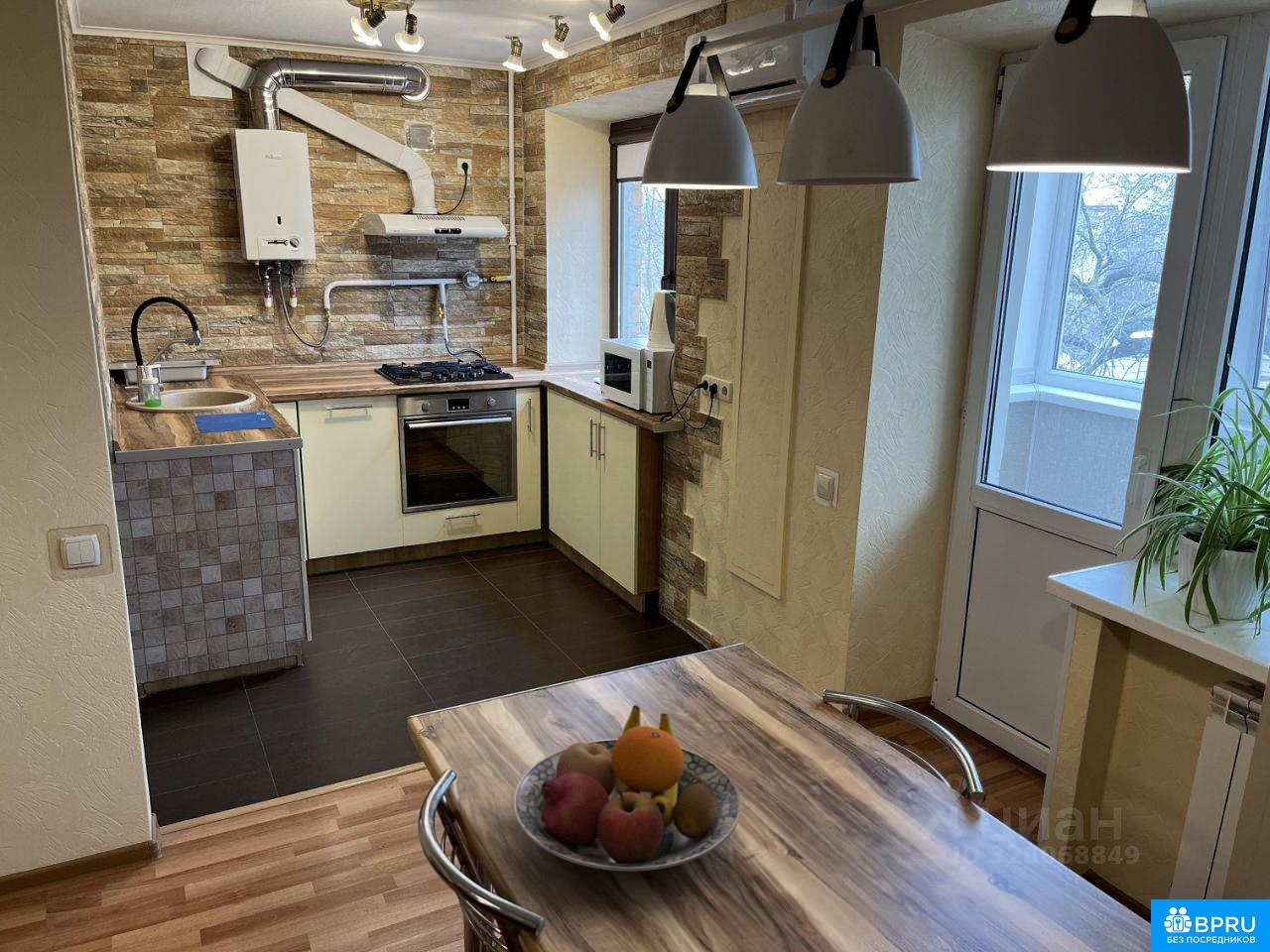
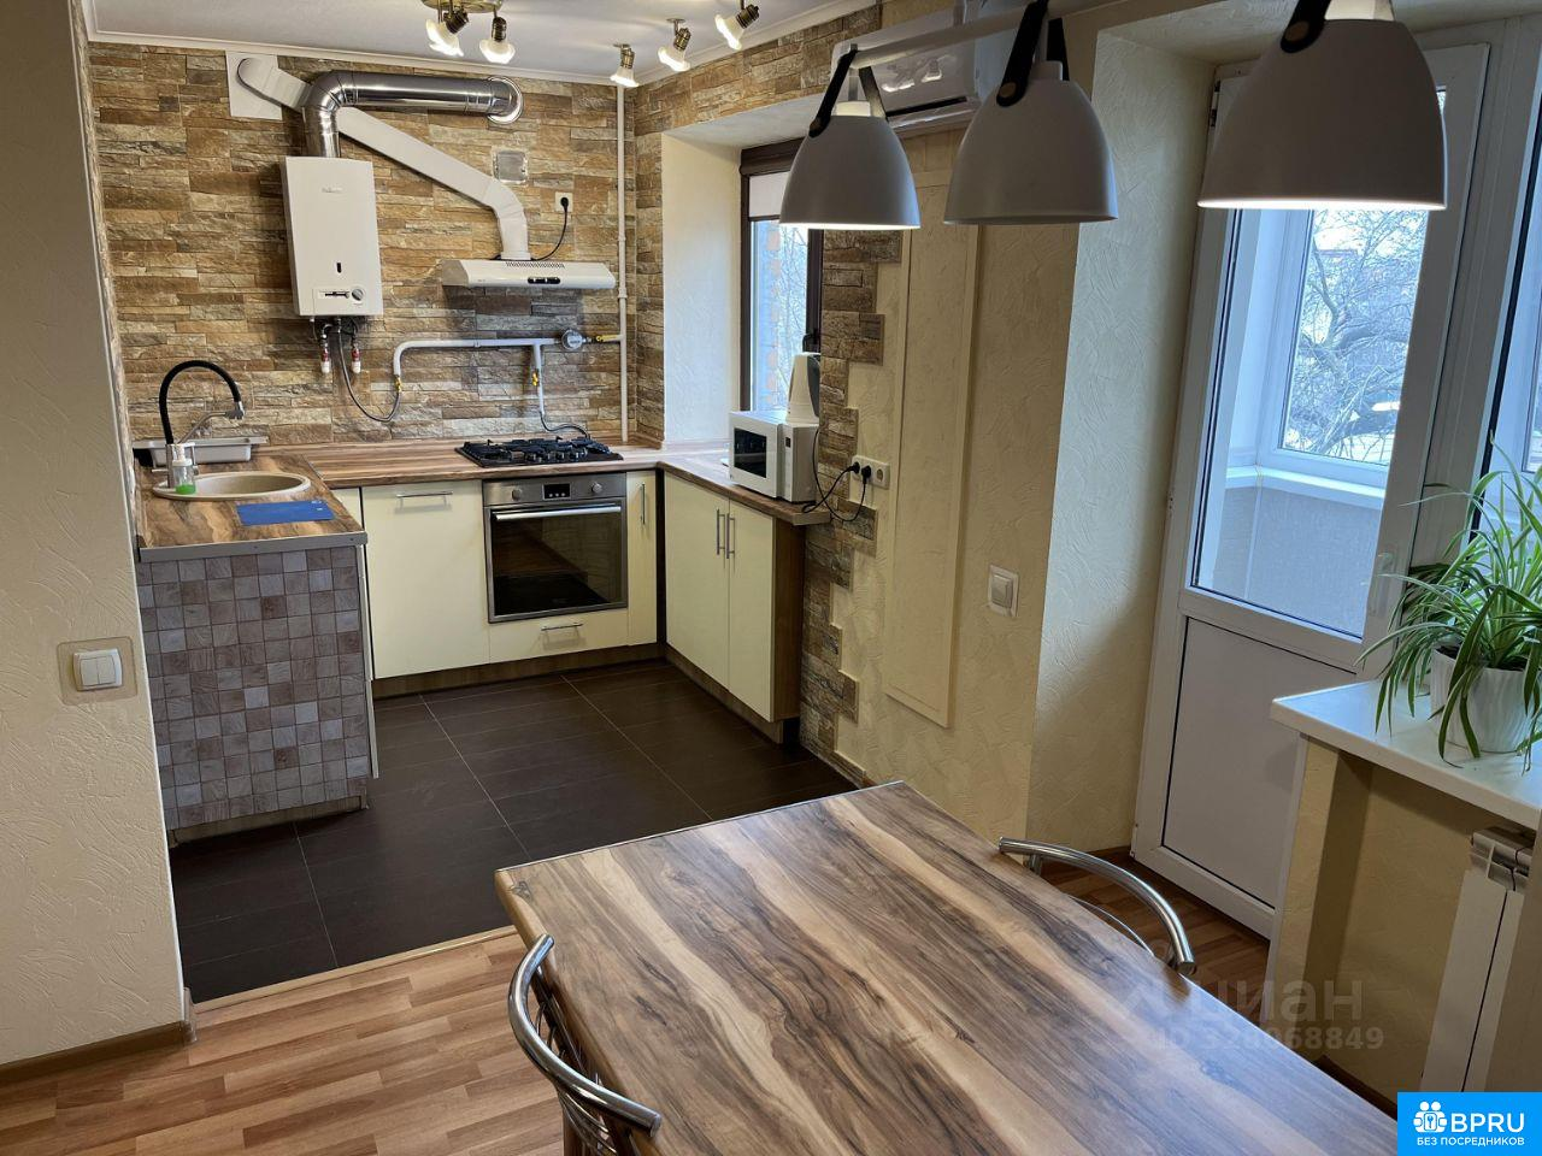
- fruit bowl (627, 787)
